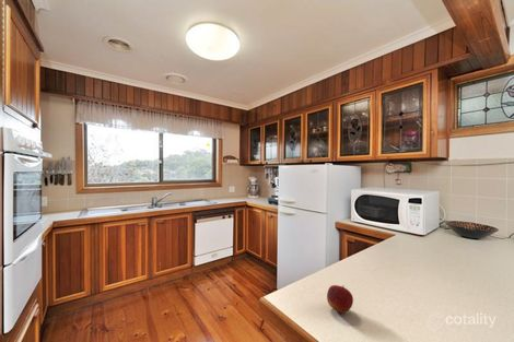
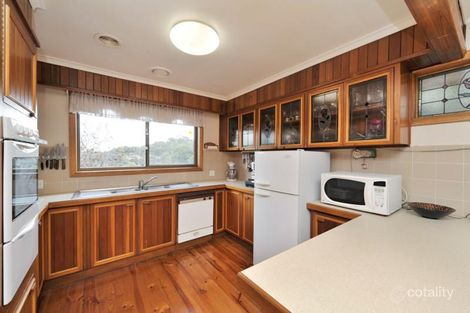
- apple (339, 297)
